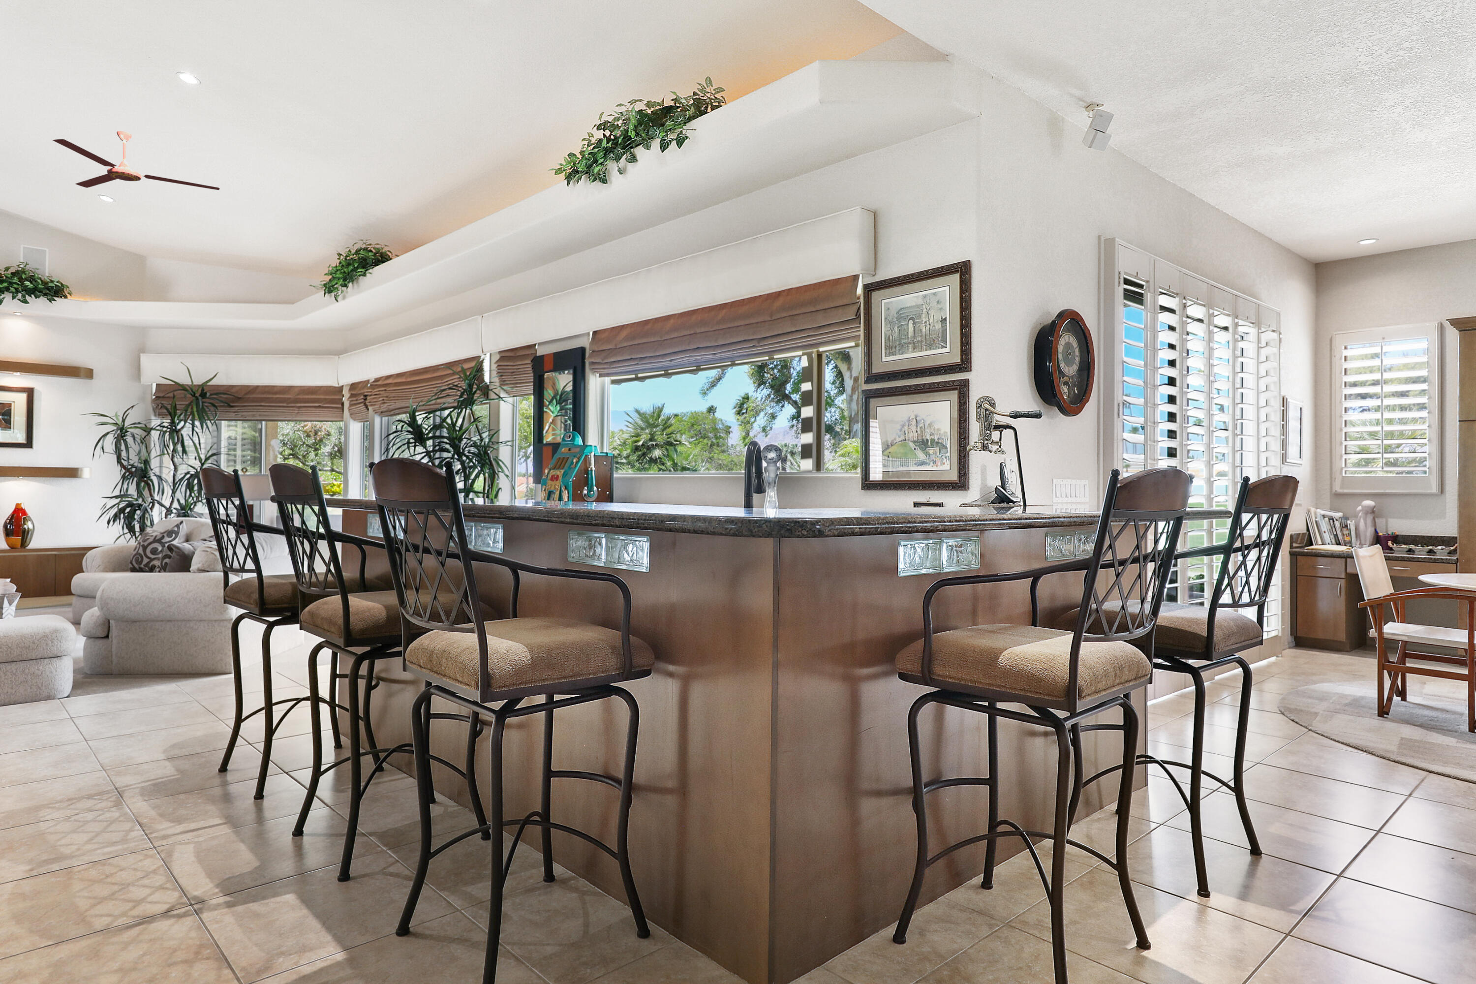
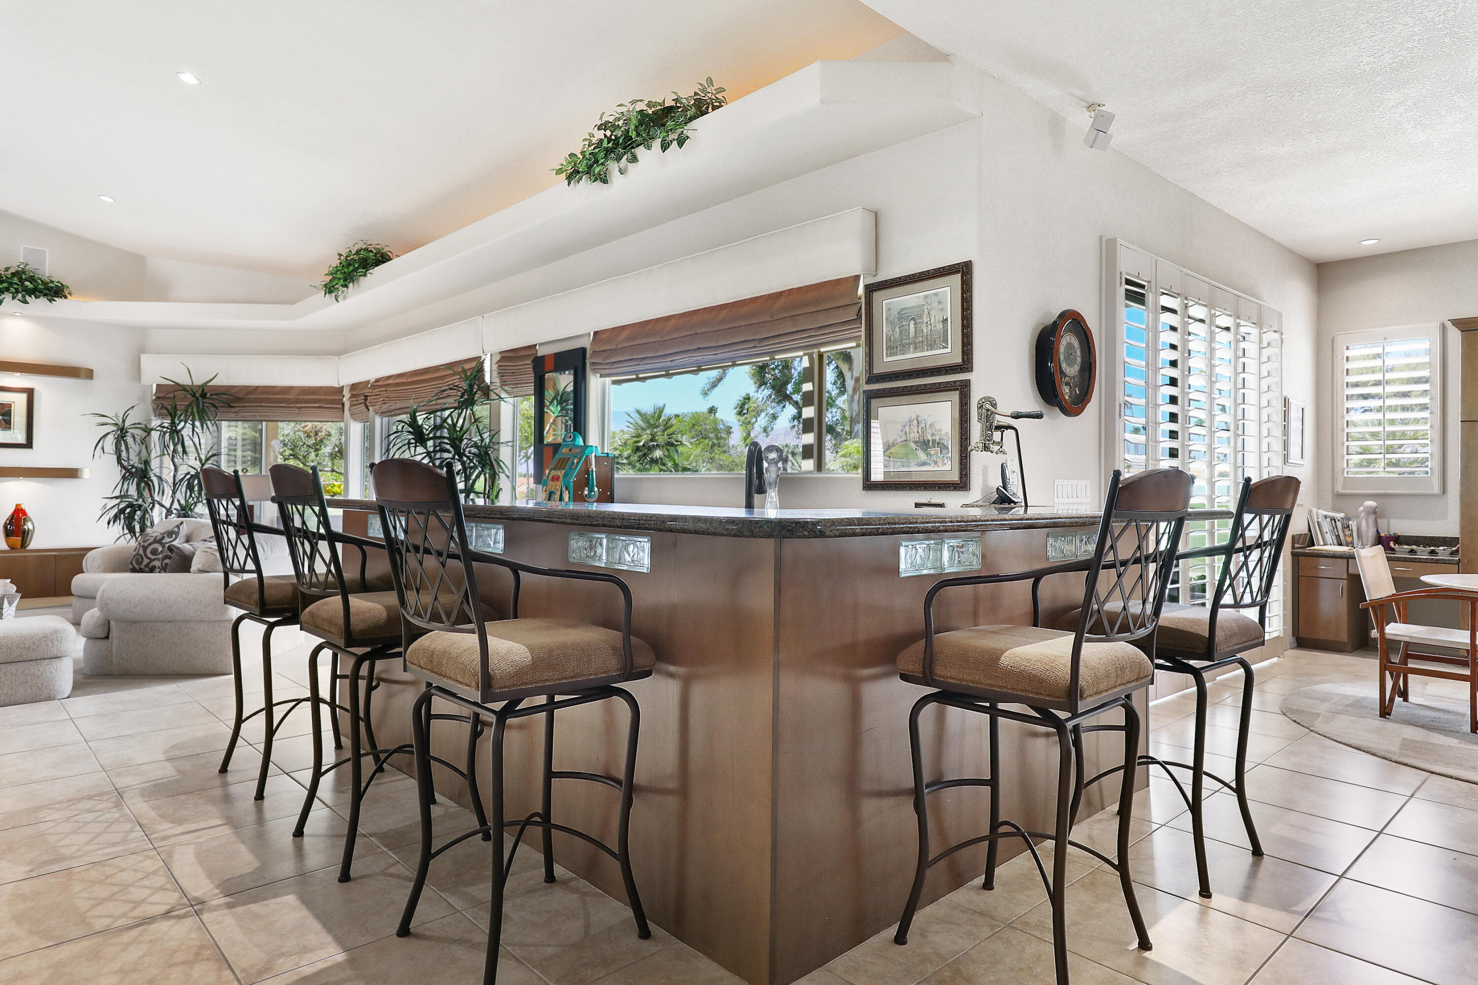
- ceiling fan (136, 171)
